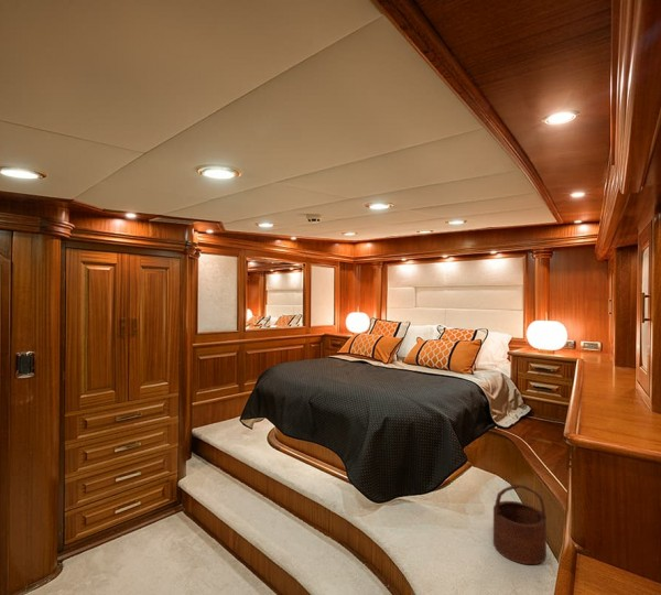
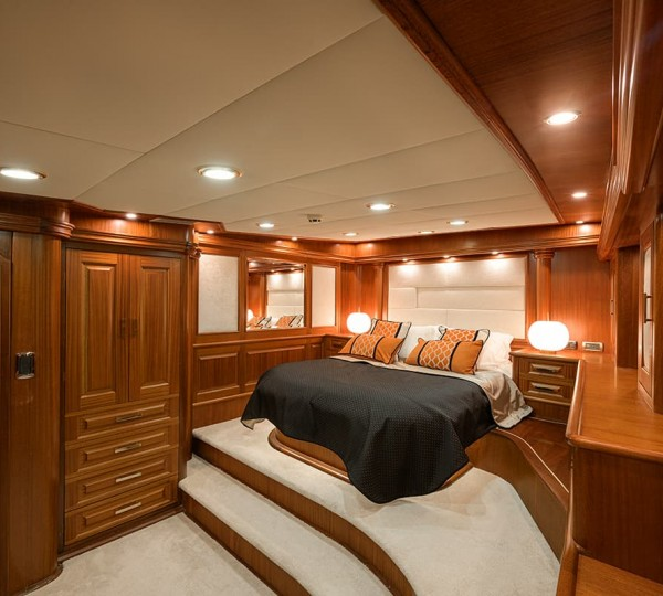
- wooden bucket (519, 516)
